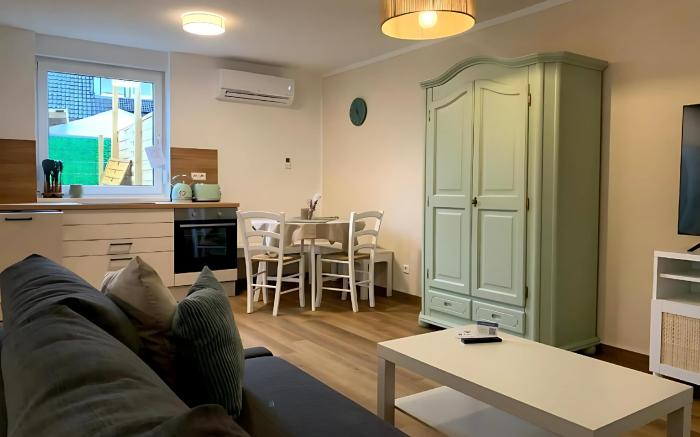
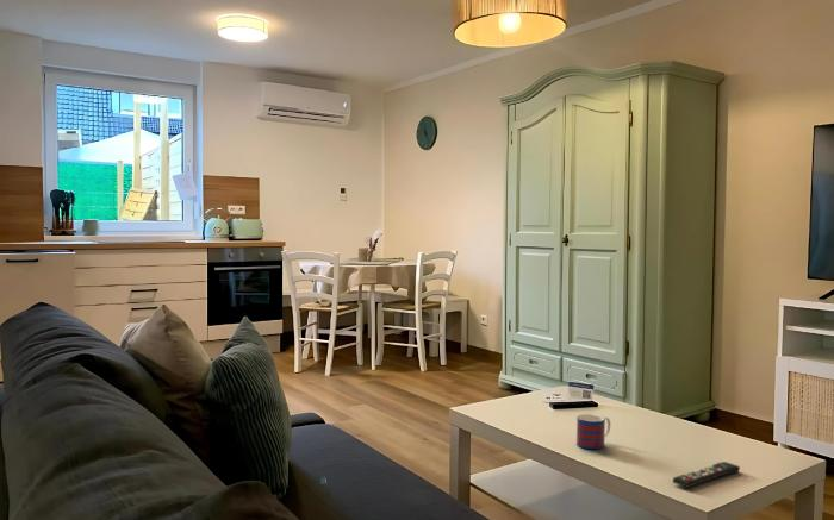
+ mug (595, 430)
+ remote control (707, 474)
